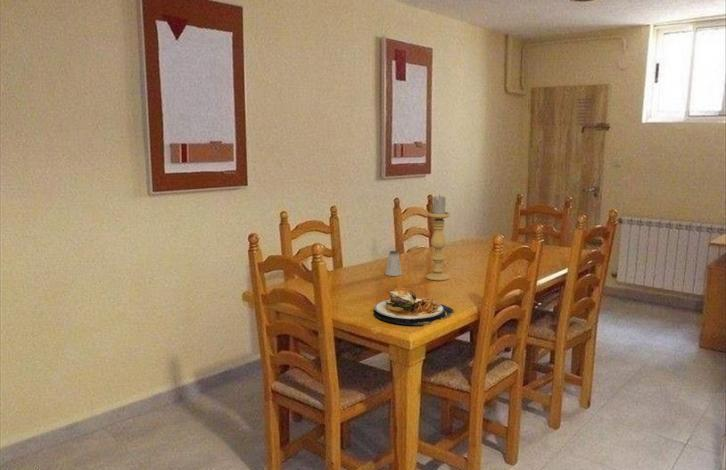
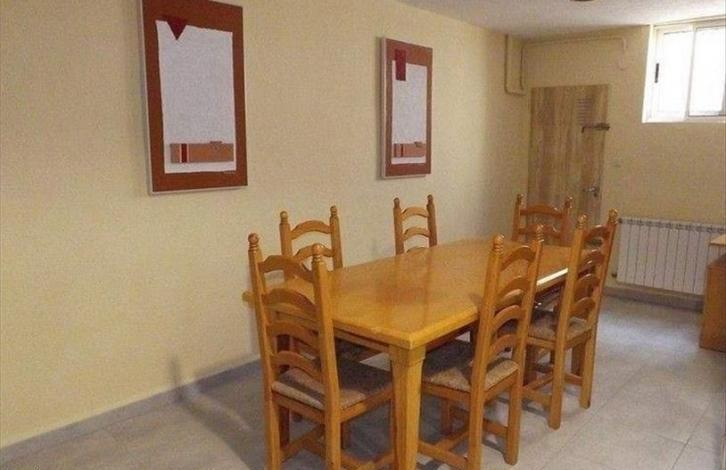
- plate (414, 301)
- saltshaker (393, 262)
- candle holder (438, 236)
